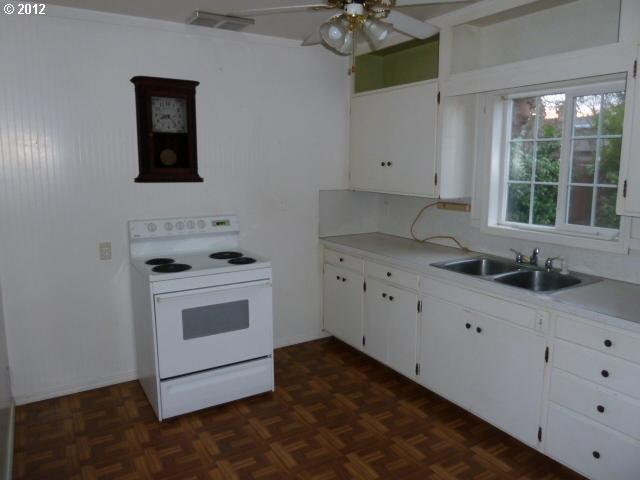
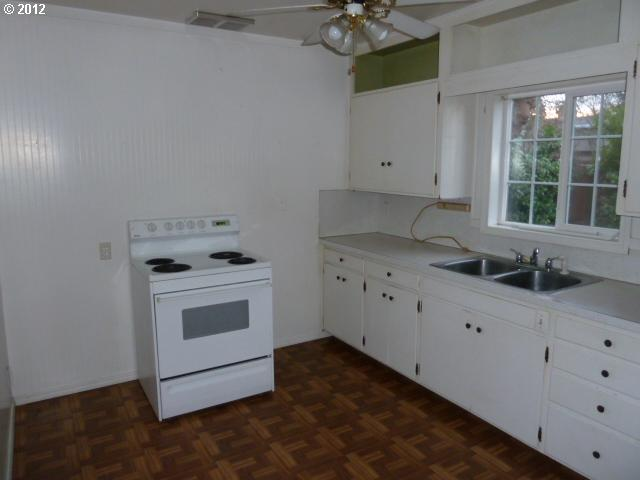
- pendulum clock (168, 132)
